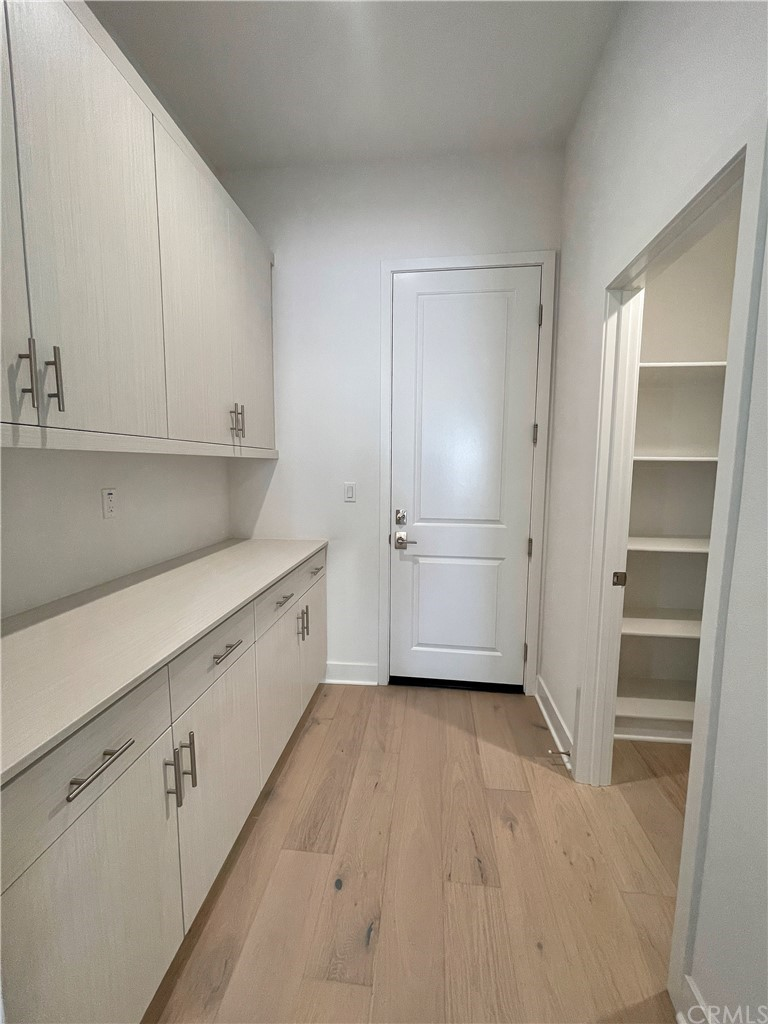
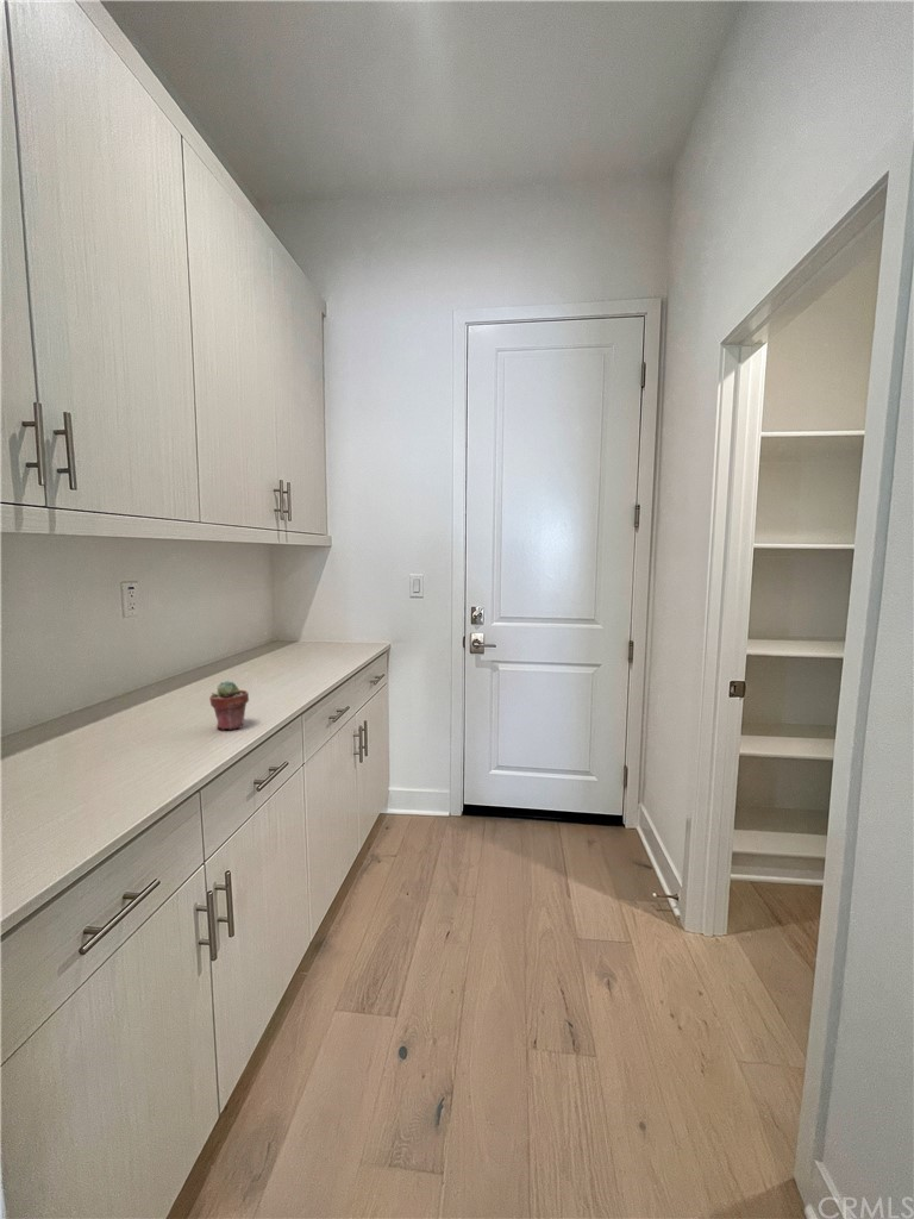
+ potted succulent (228, 702)
